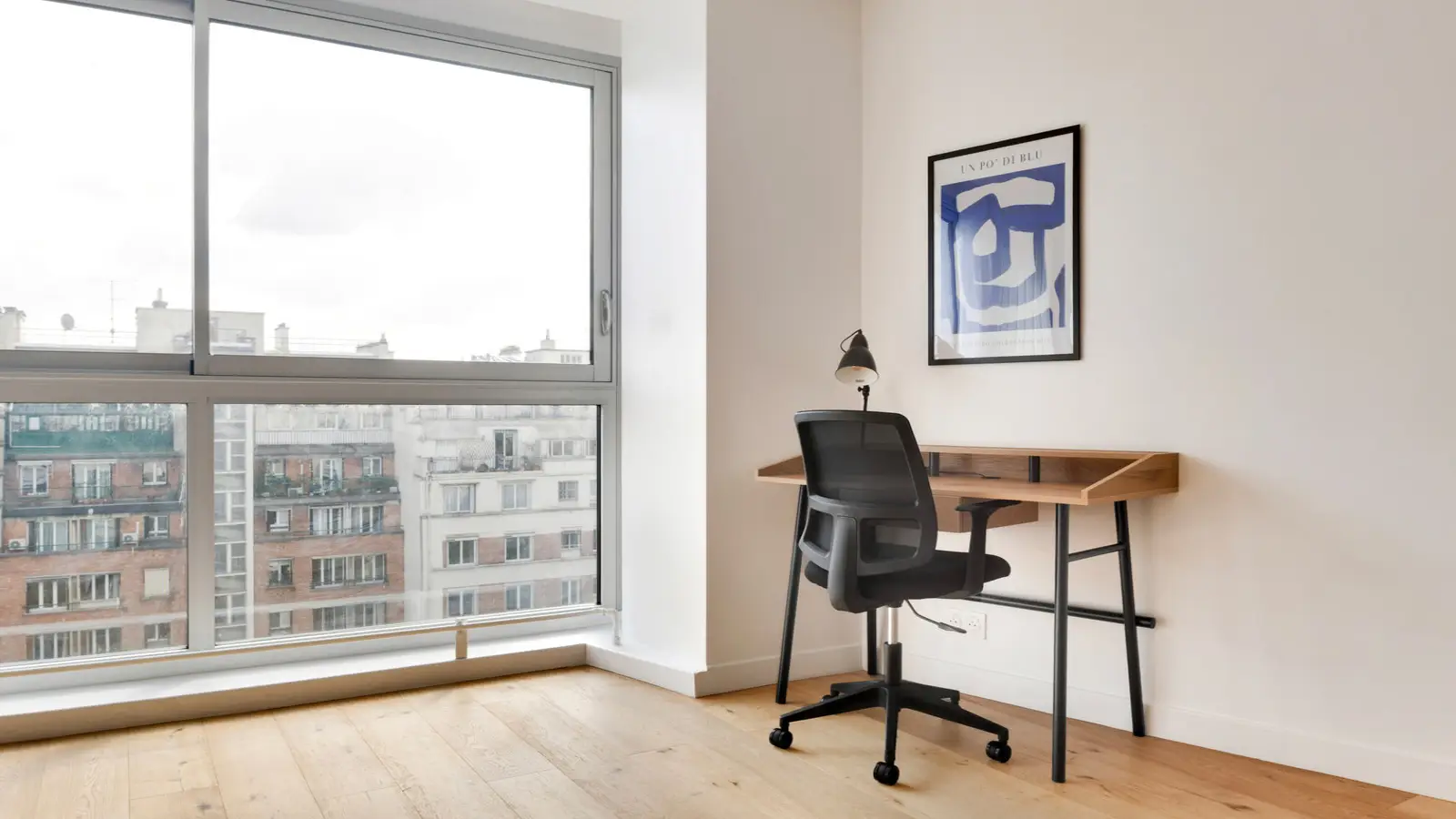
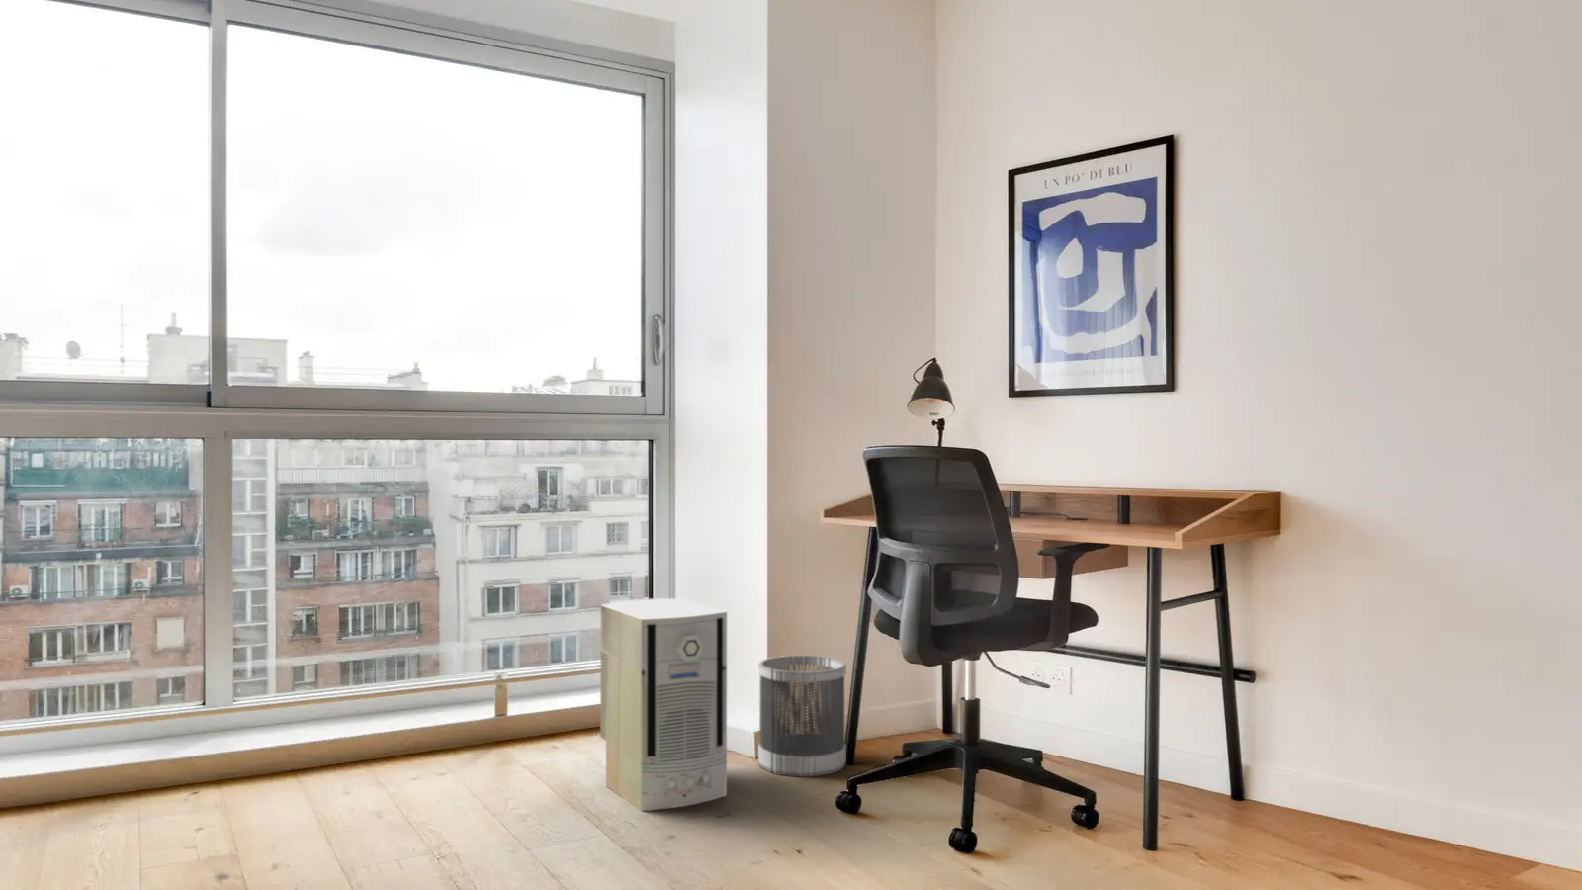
+ air purifier (662, 698)
+ wastebasket (802, 713)
